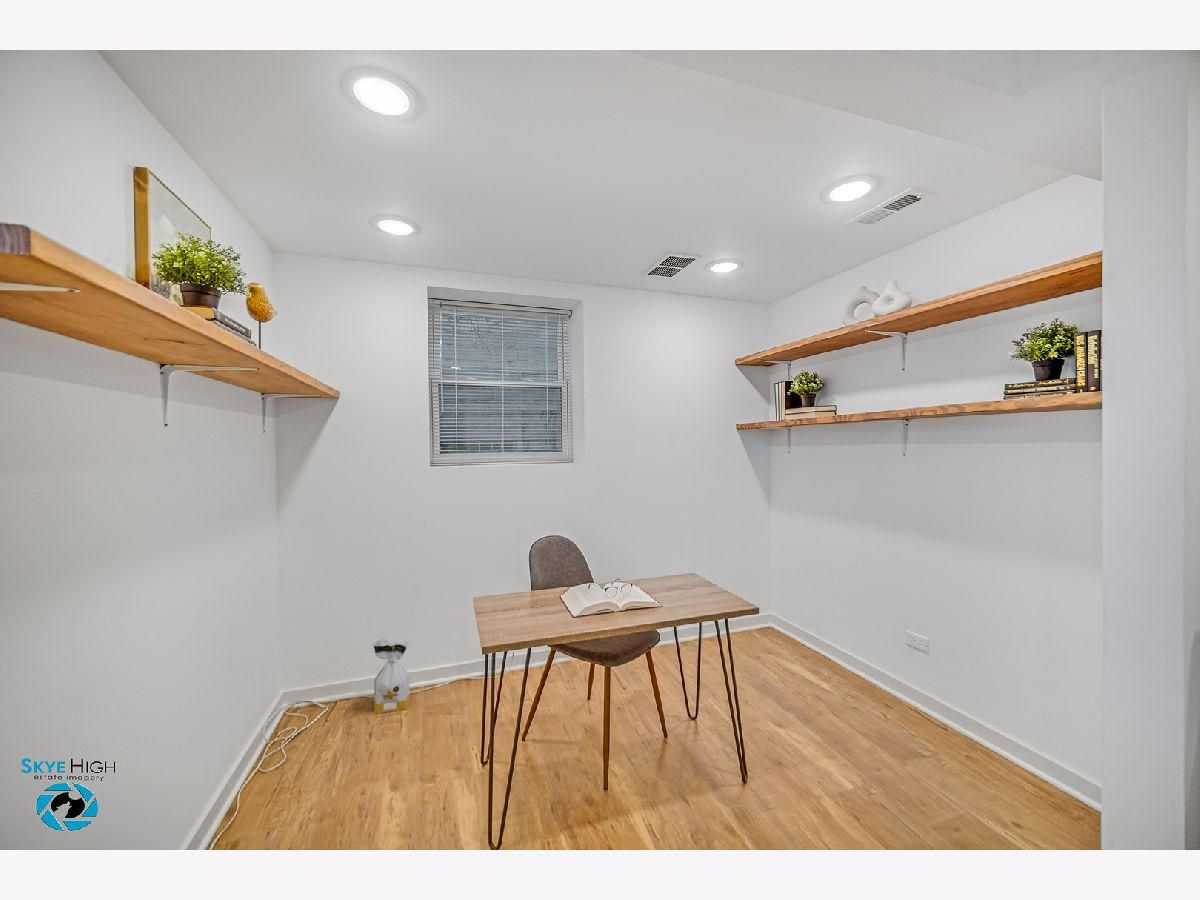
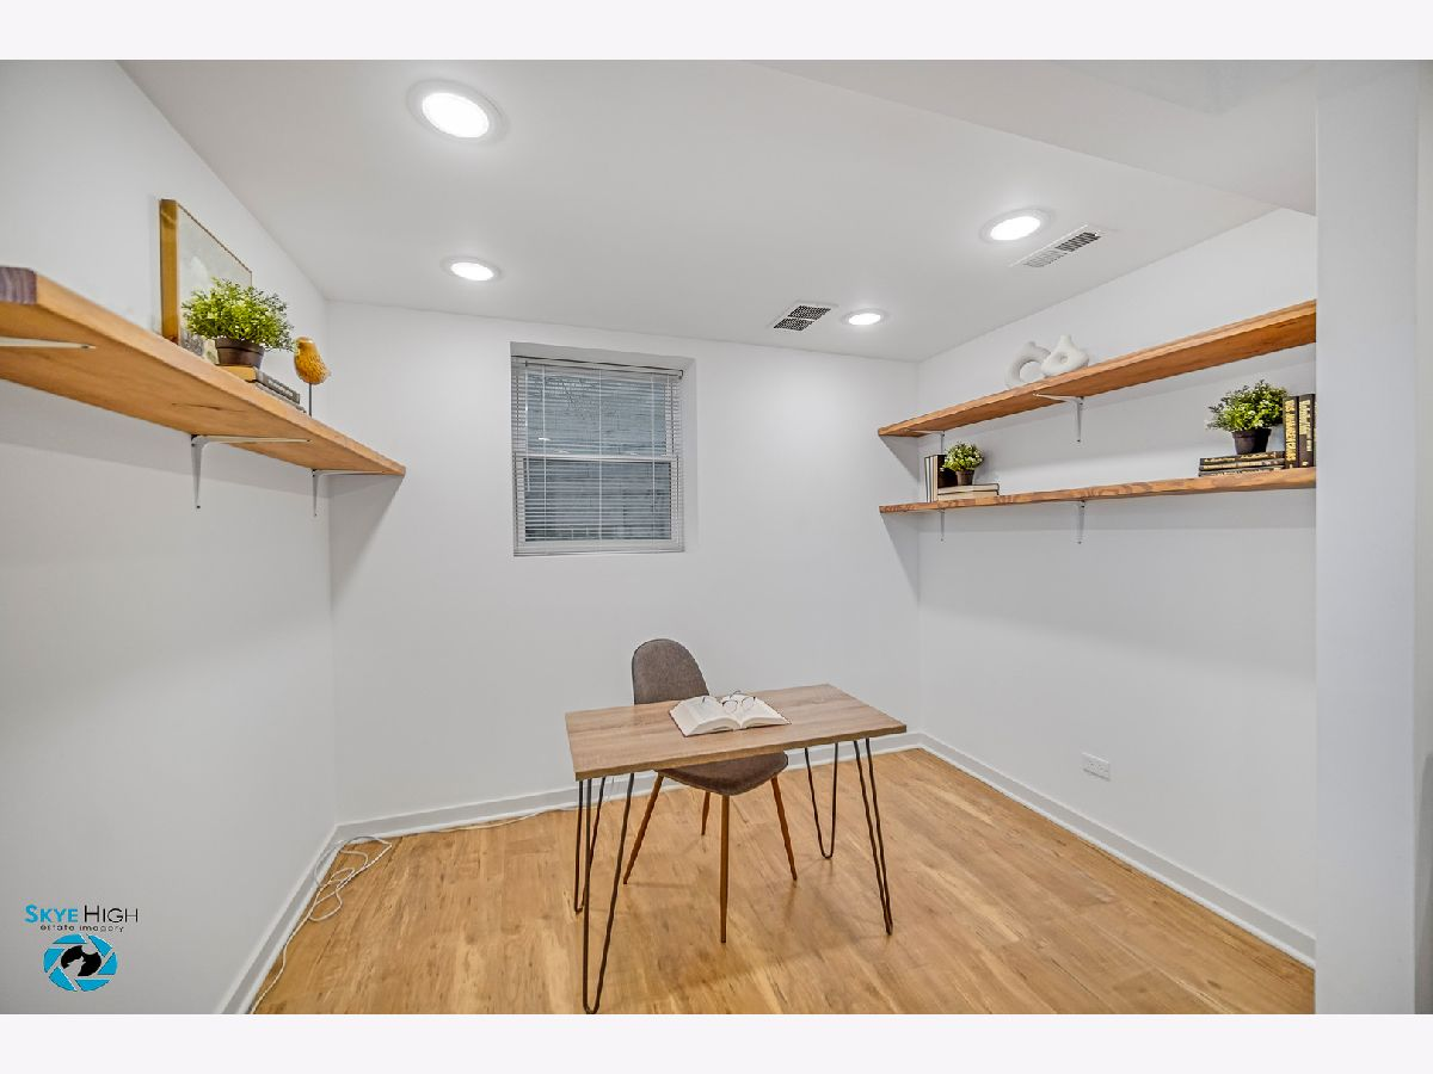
- bag (391, 671)
